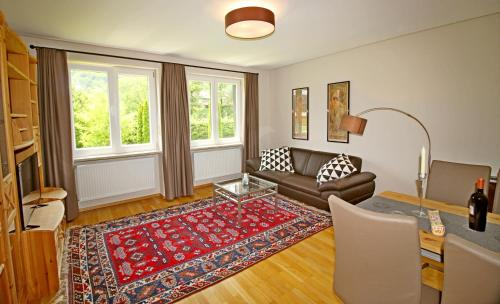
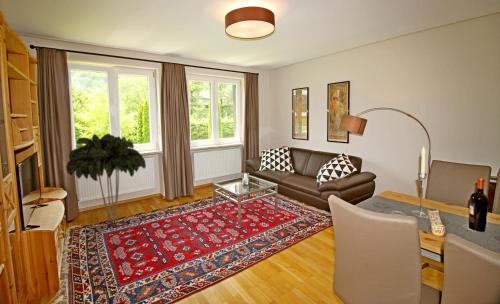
+ indoor plant (109, 178)
